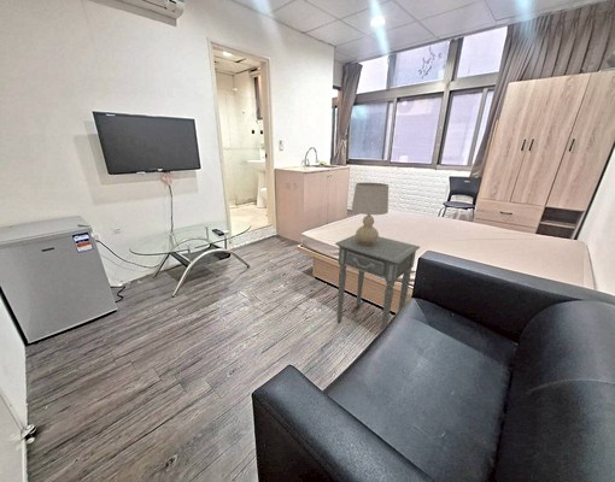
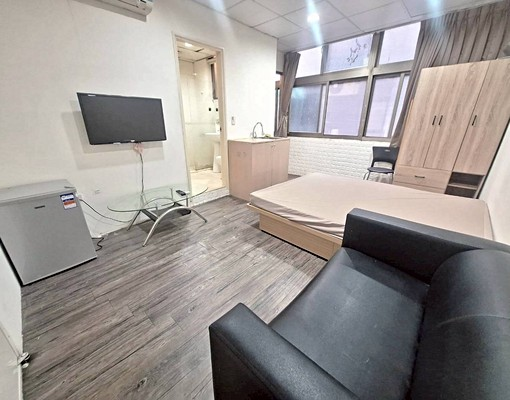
- table lamp (369, 213)
- side table (362, 287)
